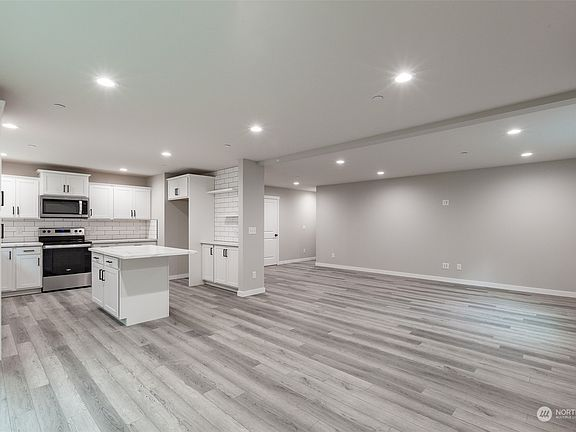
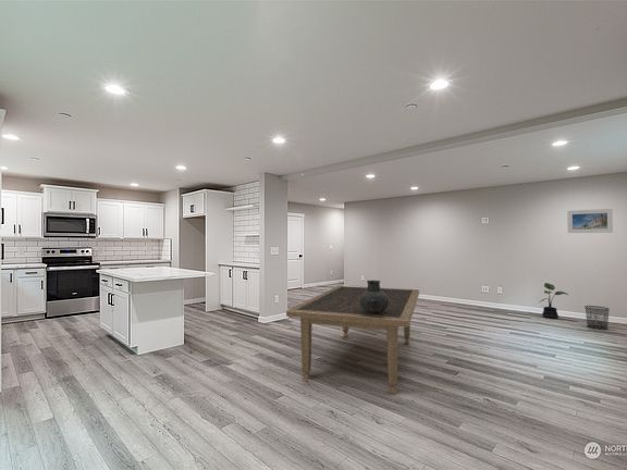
+ potted plant (551, 300)
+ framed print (589, 221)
+ waste bin (597, 317)
+ ceramic pot (373, 296)
+ dining table (364, 327)
